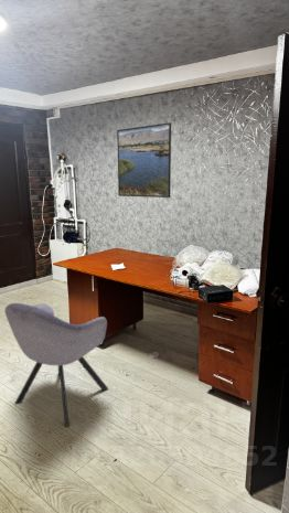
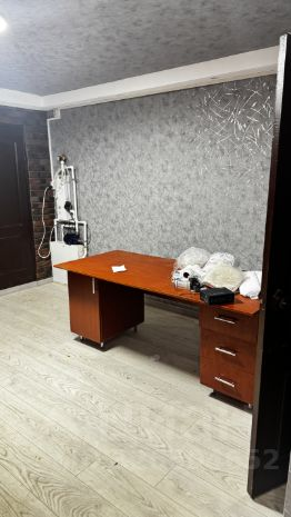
- chair (55, 348)
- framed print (142, 162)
